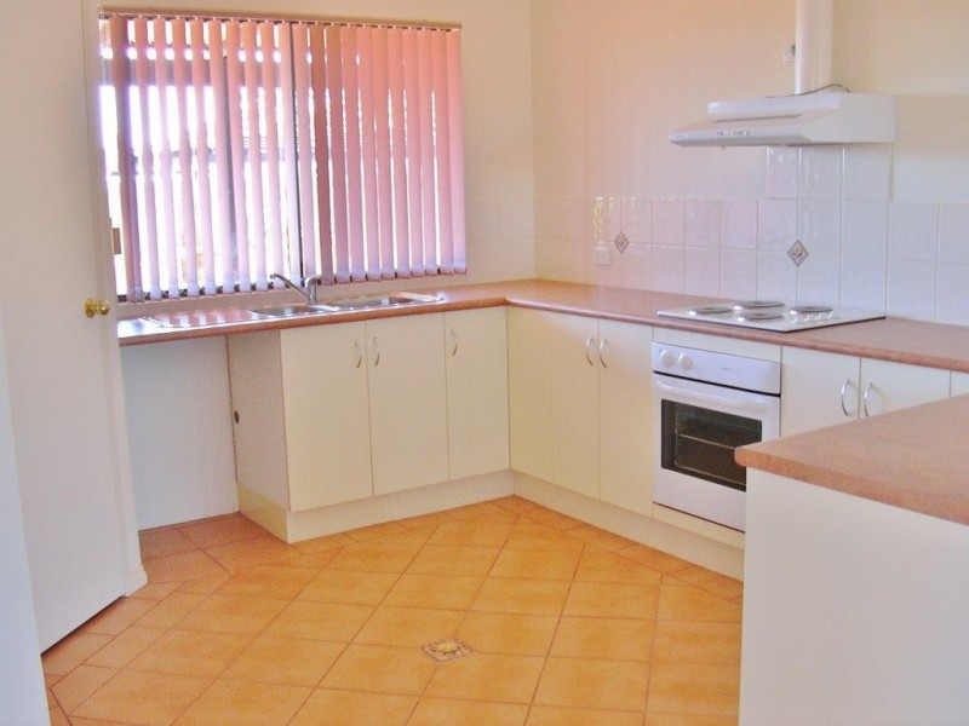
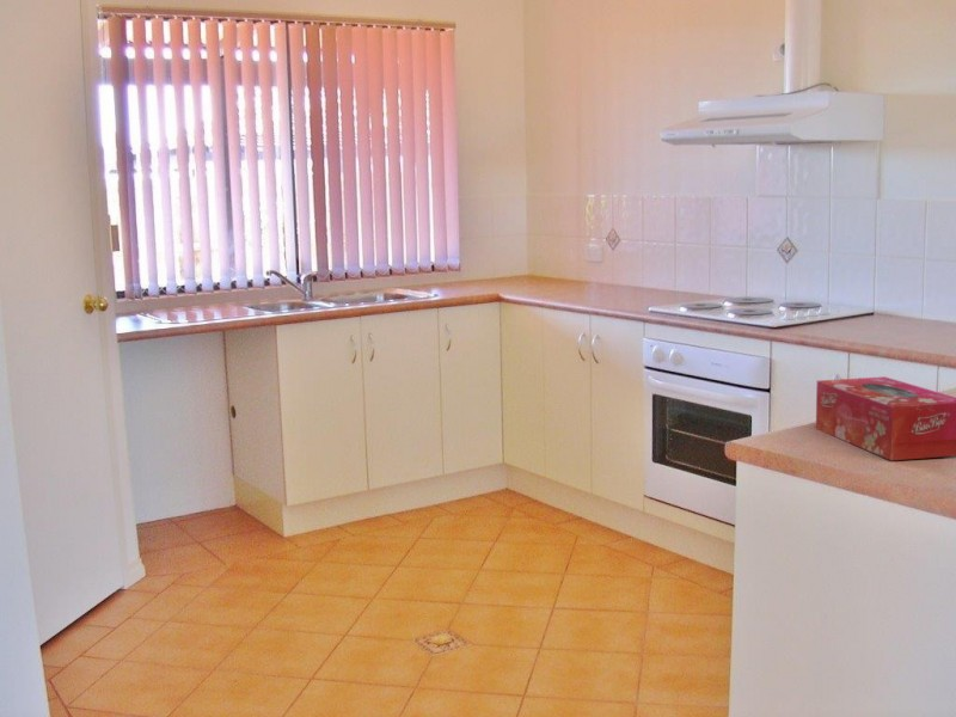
+ tissue box (888, 416)
